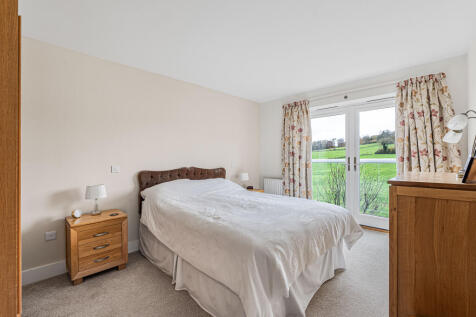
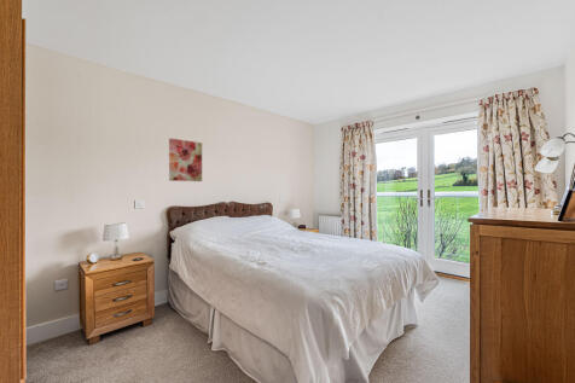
+ wall art (186, 161)
